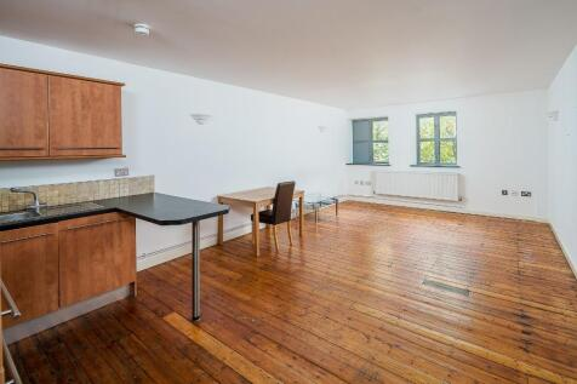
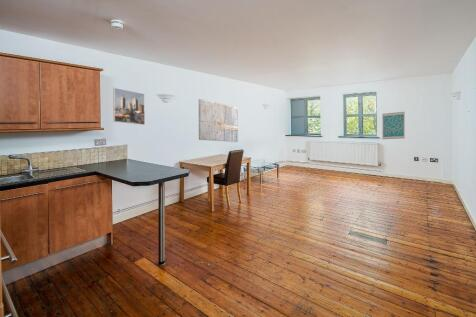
+ wall art (393, 125)
+ wall art (219, 122)
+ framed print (129, 107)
